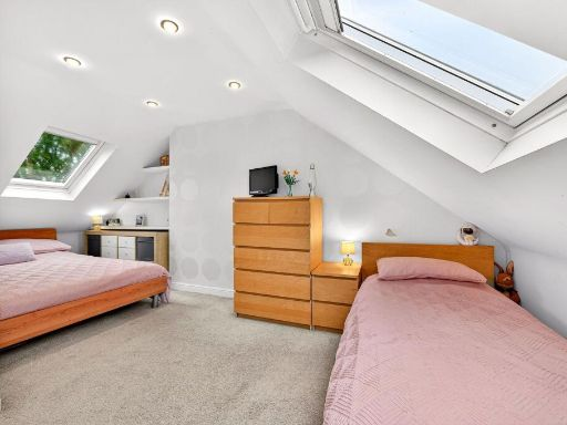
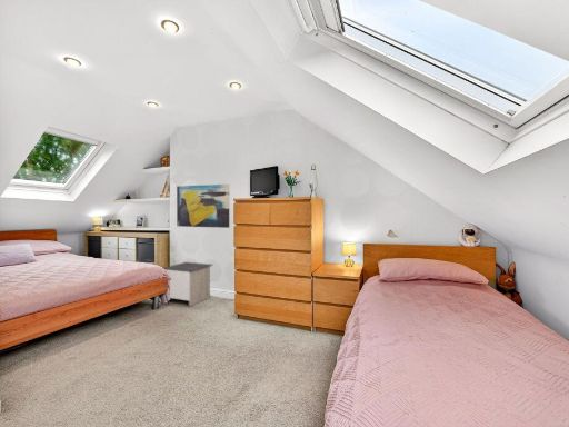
+ nightstand (188, 282)
+ wall art (201, 206)
